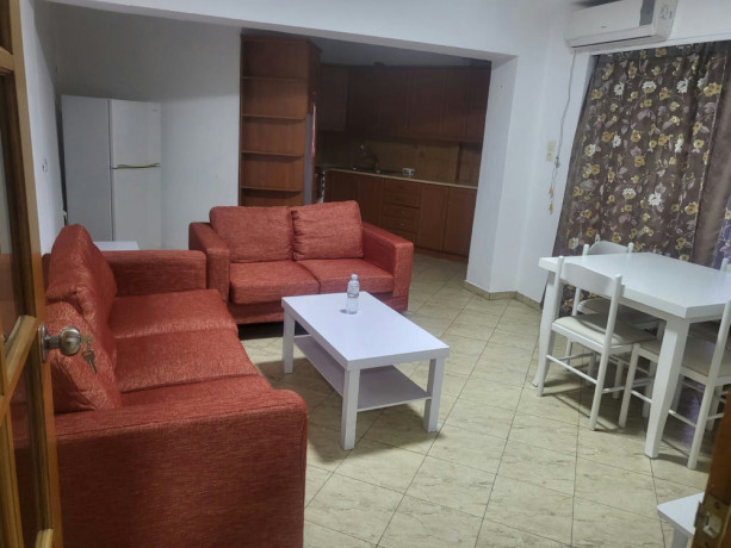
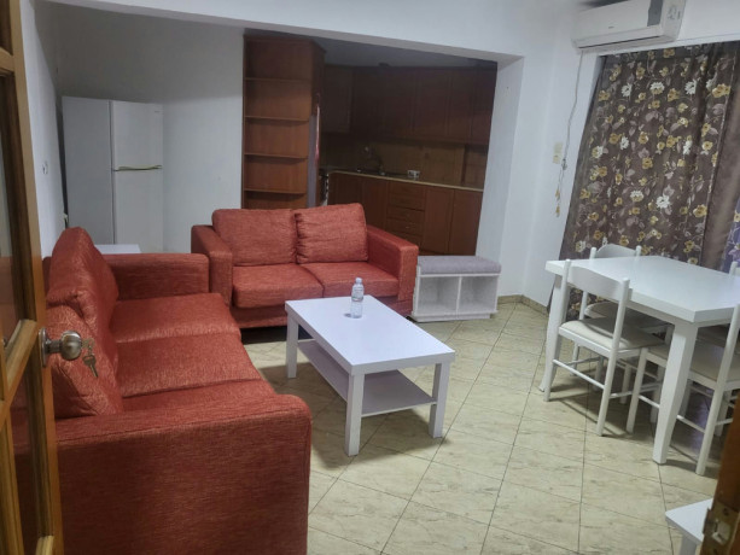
+ bench (448, 286)
